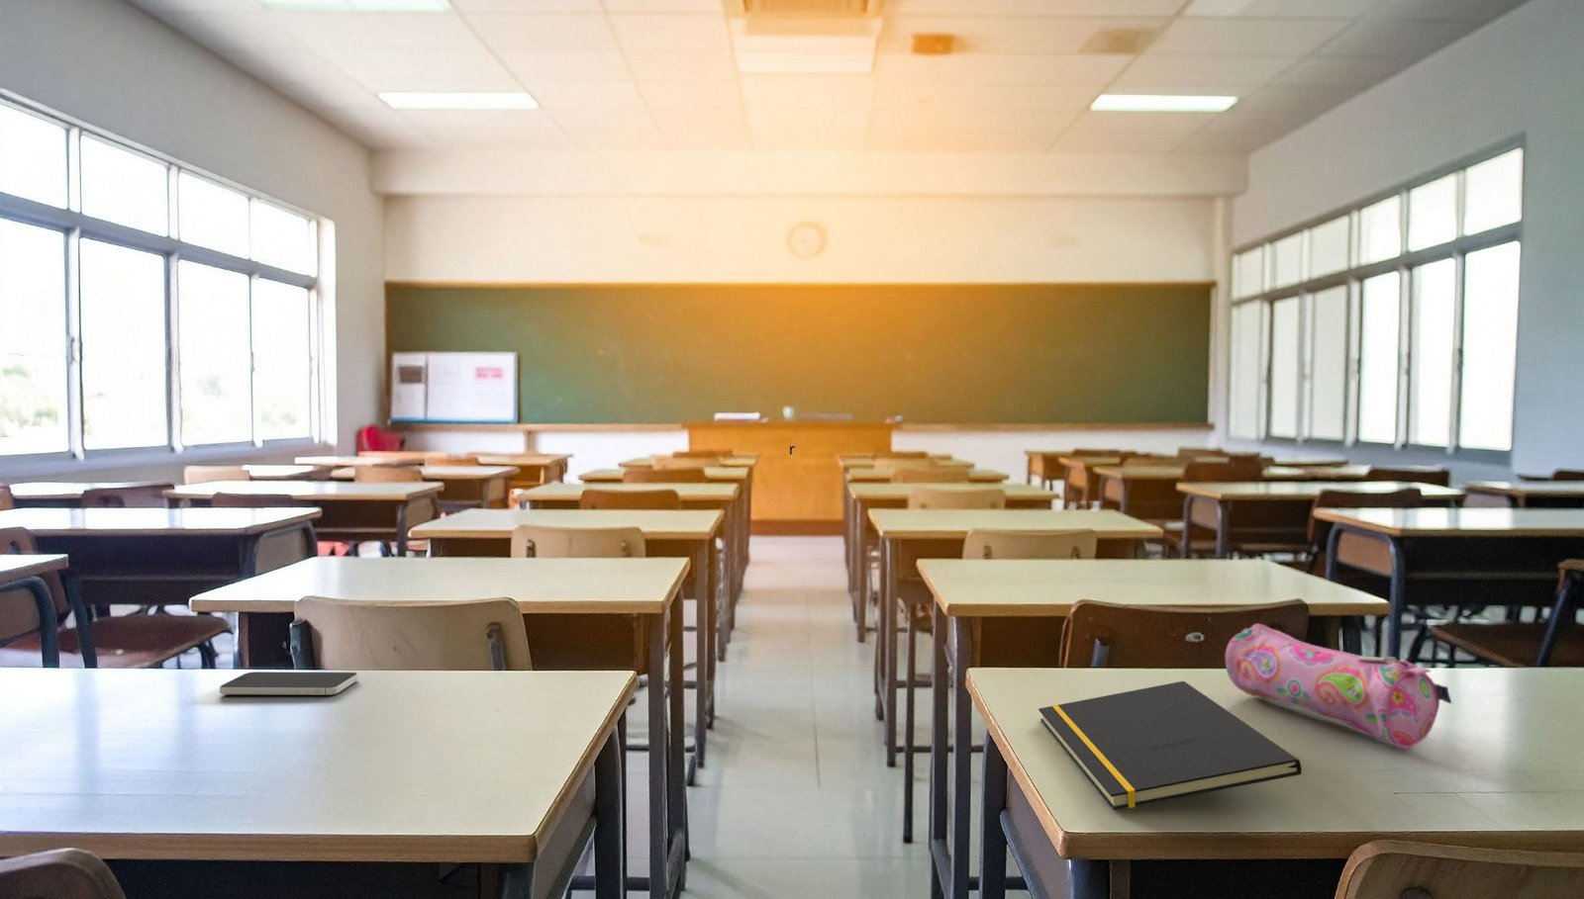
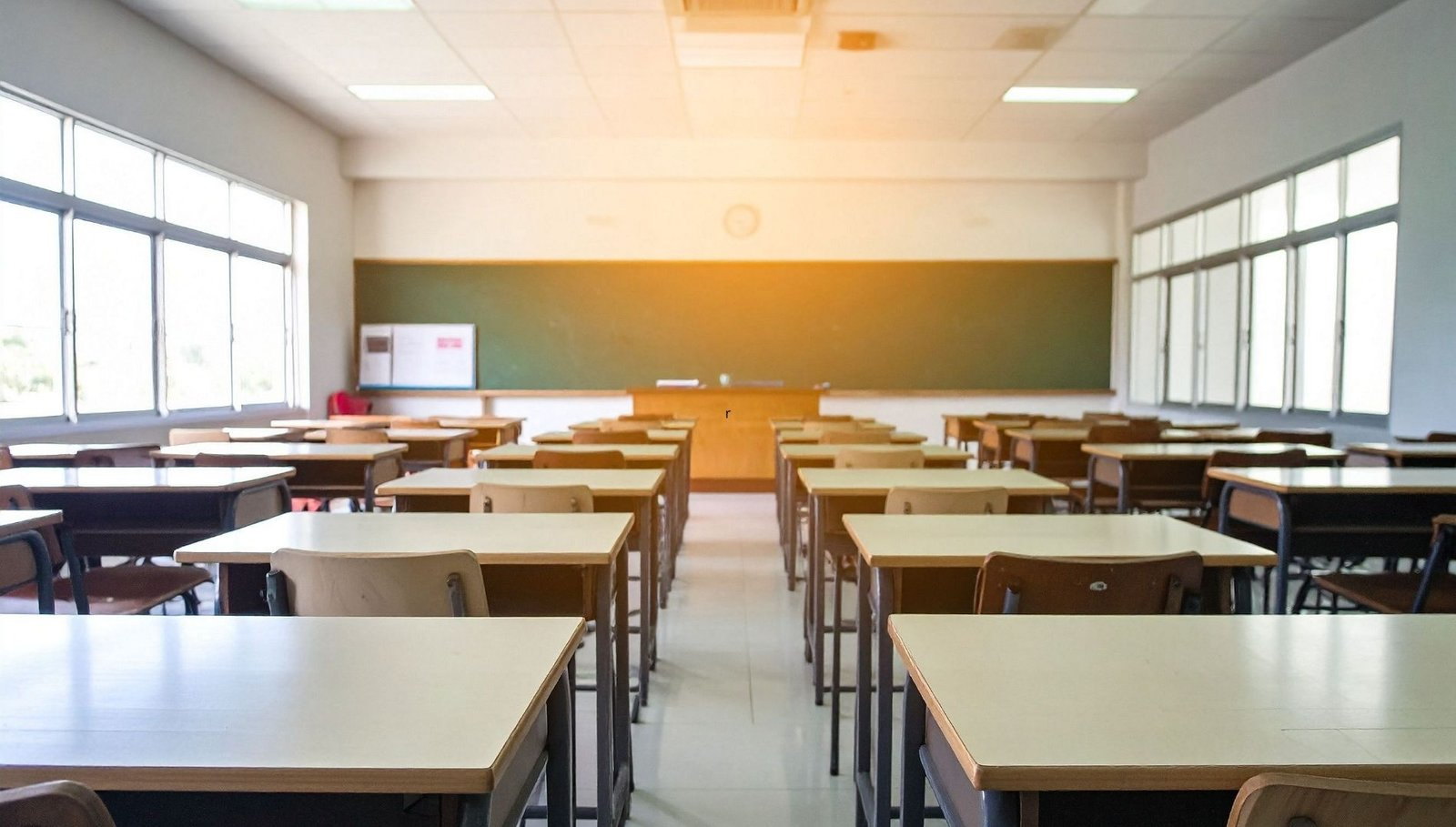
- smartphone (290, 683)
- notepad (1153, 737)
- pencil case (1326, 679)
